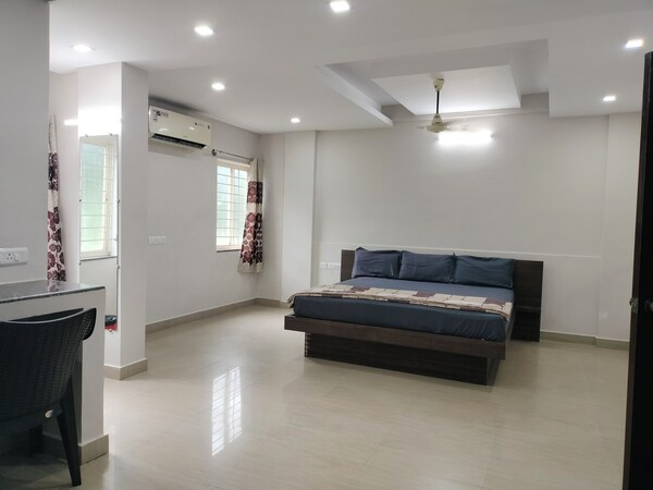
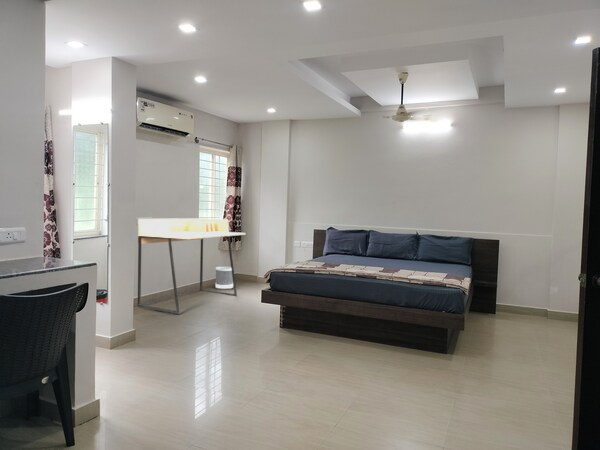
+ desk (200, 260)
+ wastebasket (224, 277)
